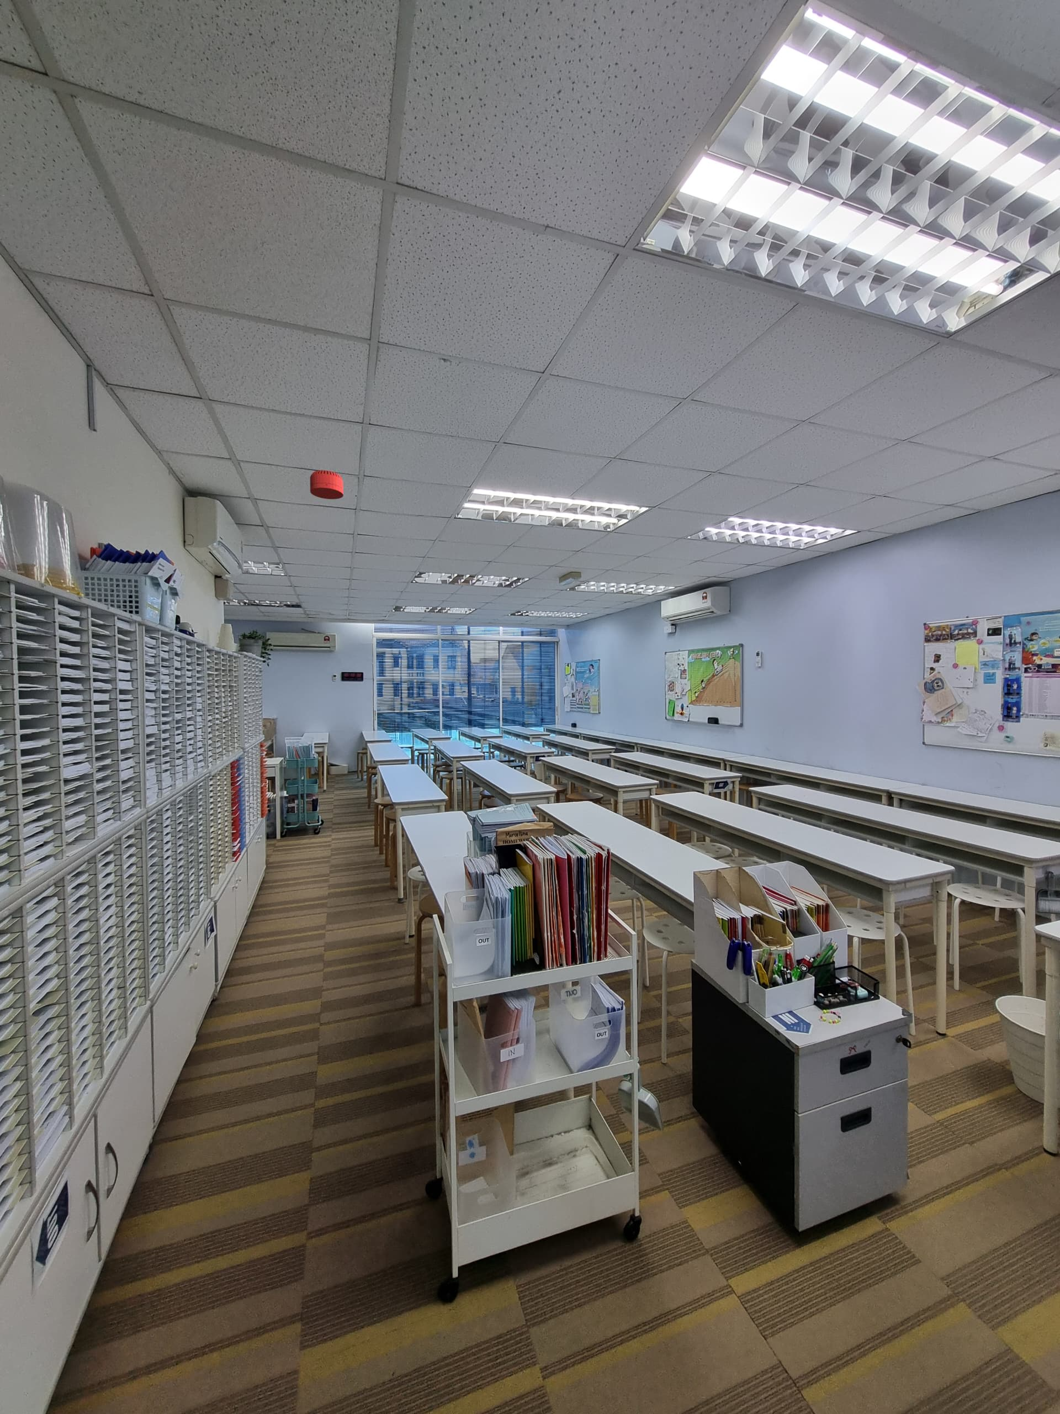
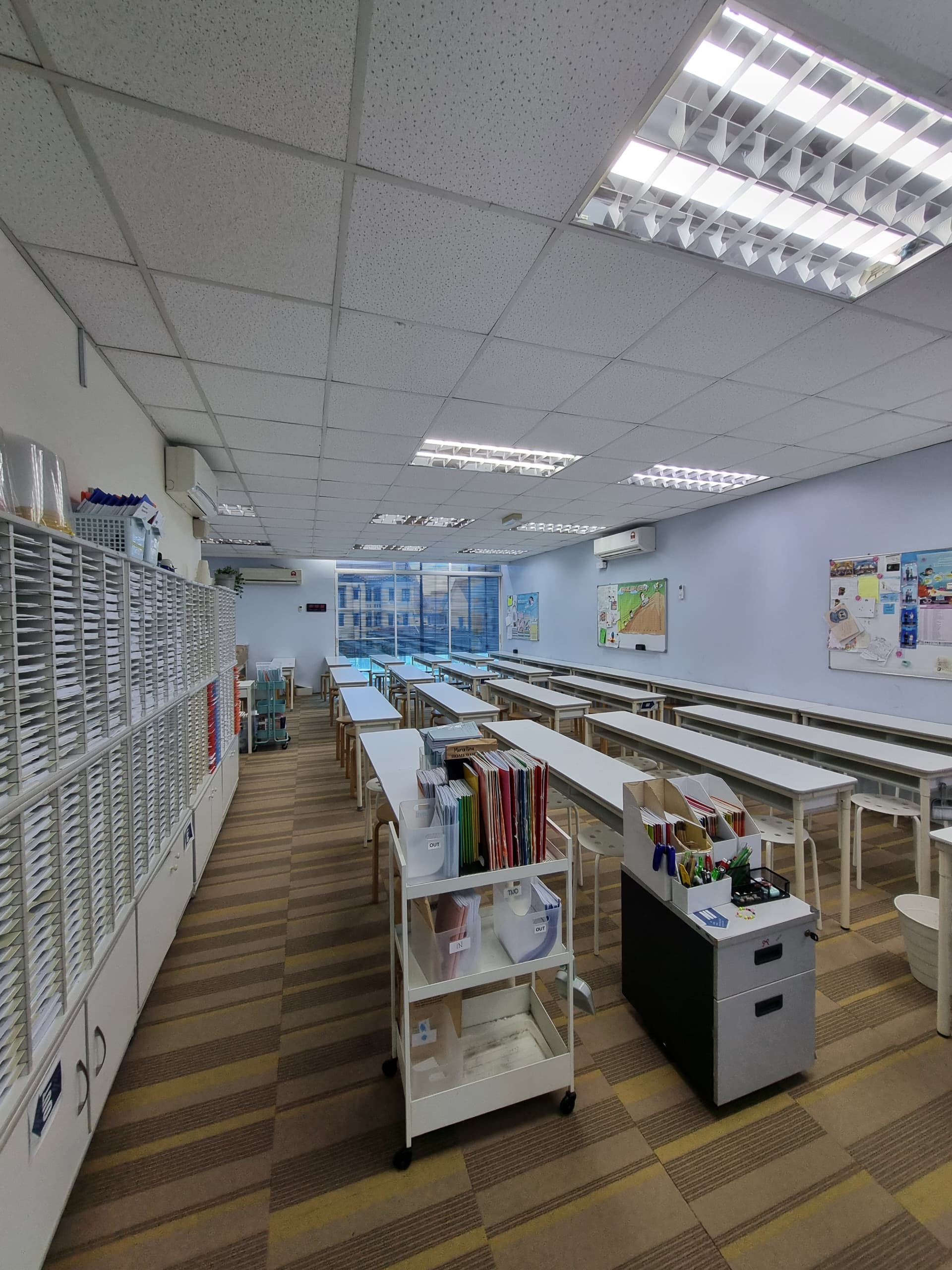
- smoke detector (326, 484)
